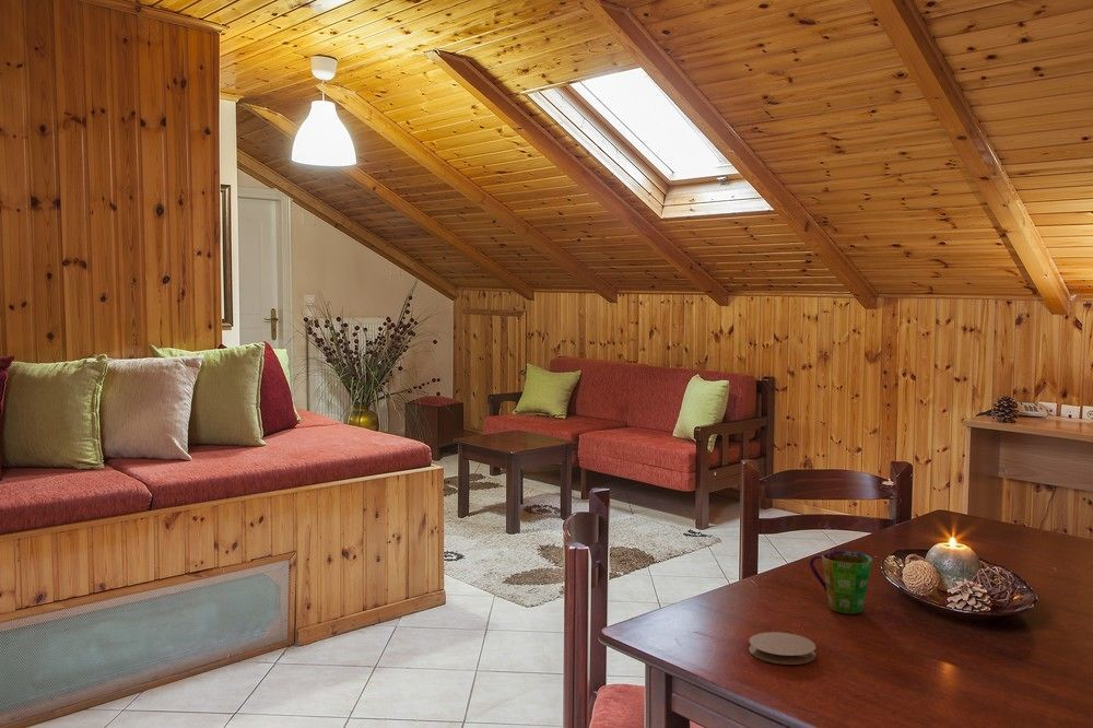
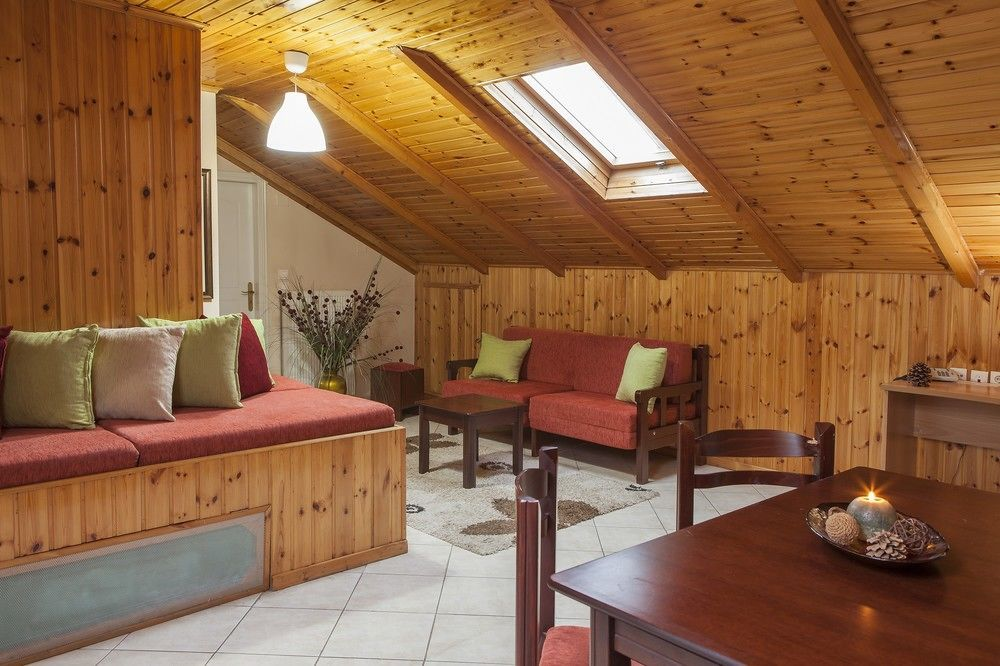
- cup (838, 582)
- coaster (781, 647)
